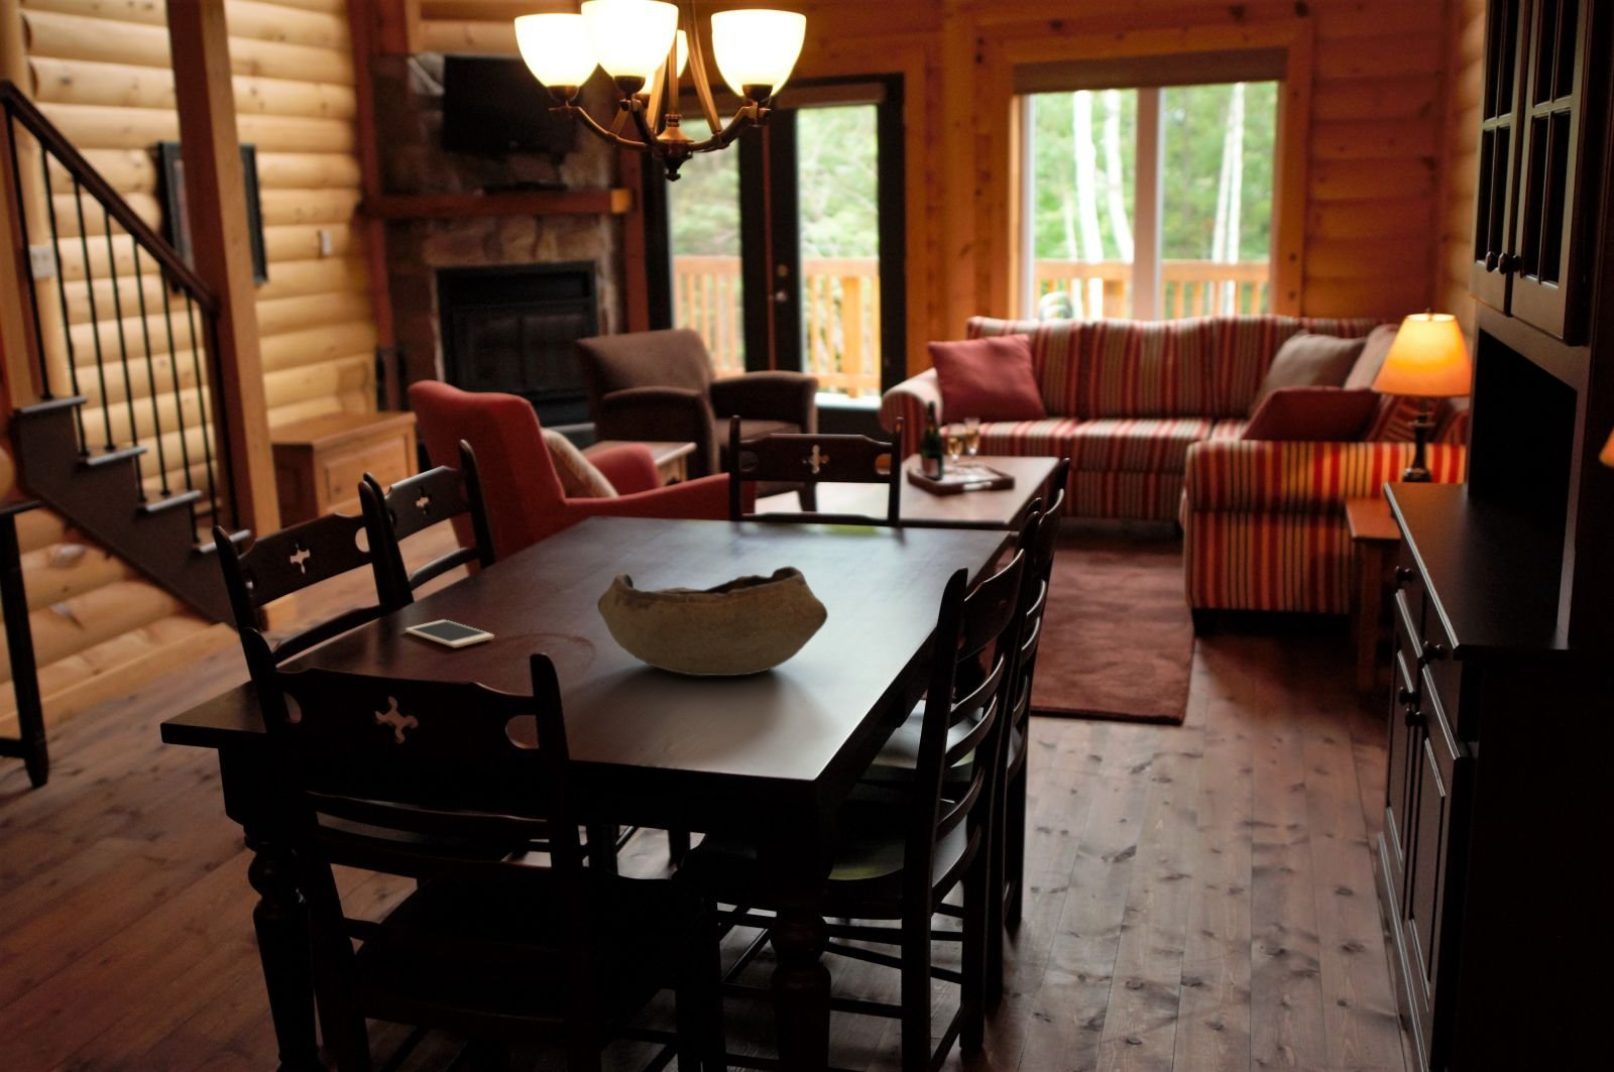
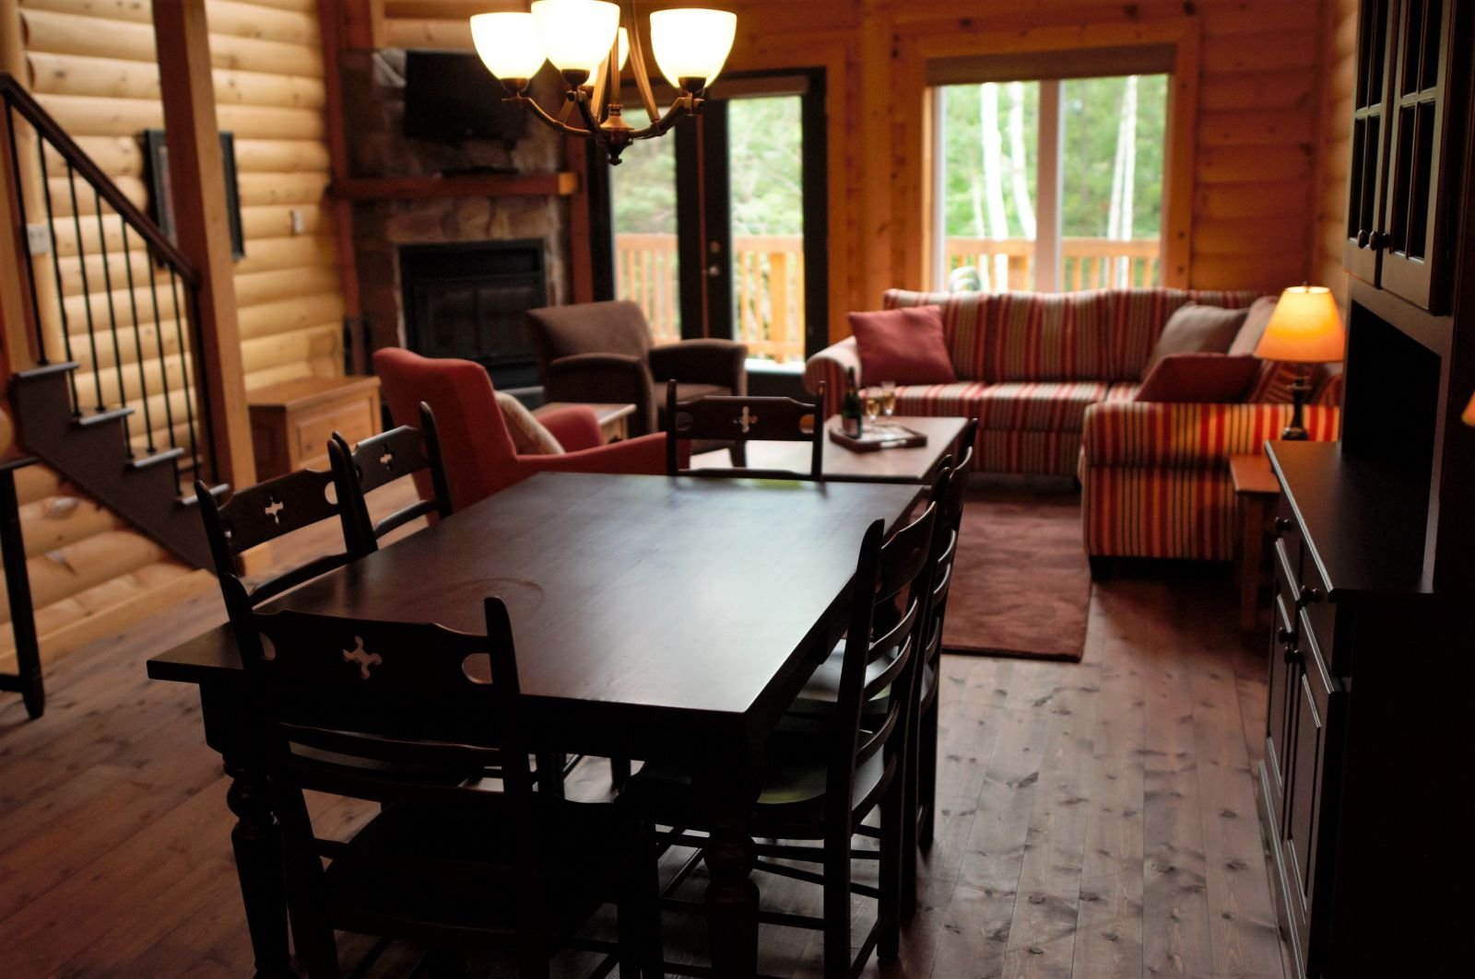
- bowl (709, 620)
- cell phone (449, 633)
